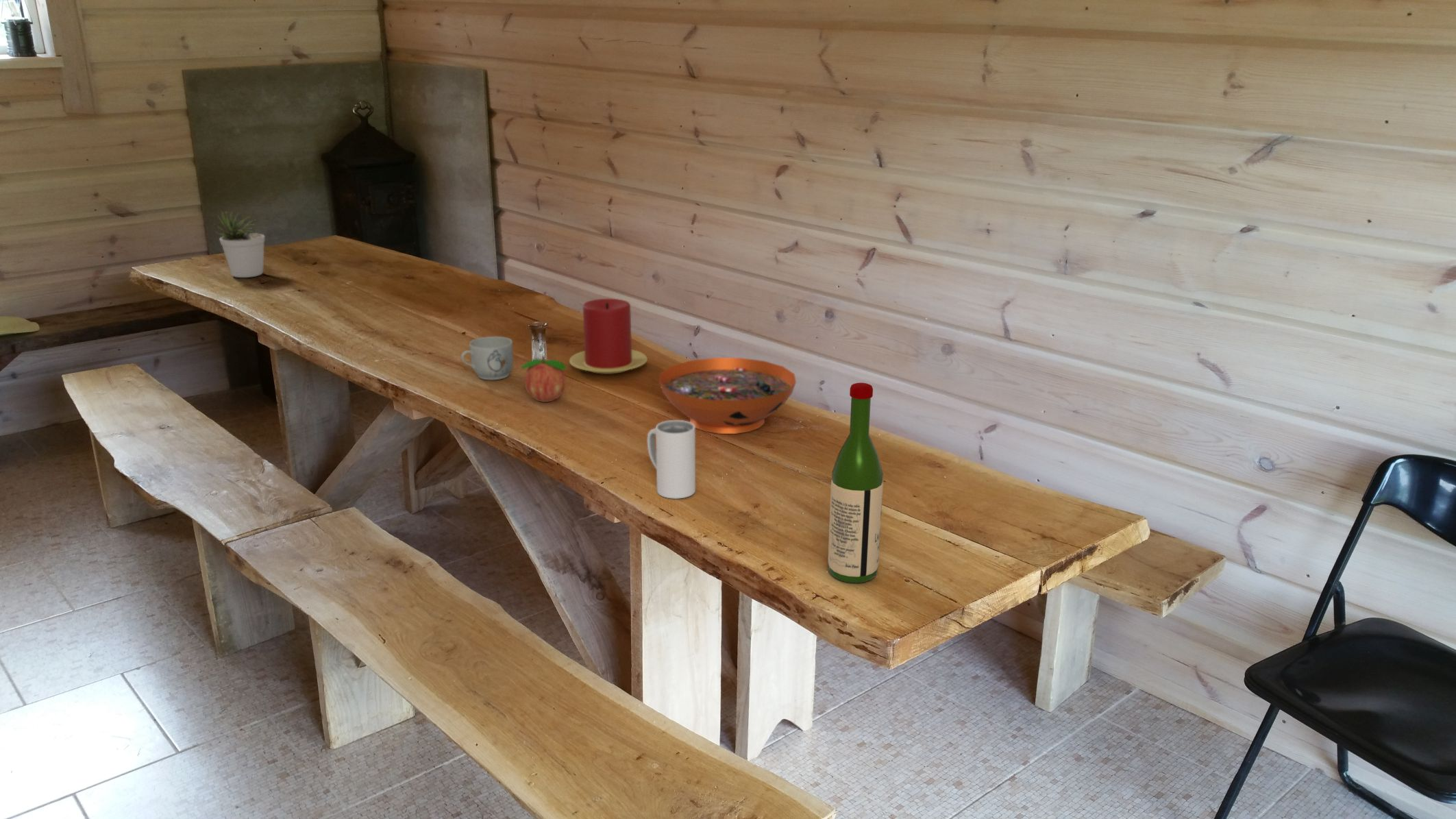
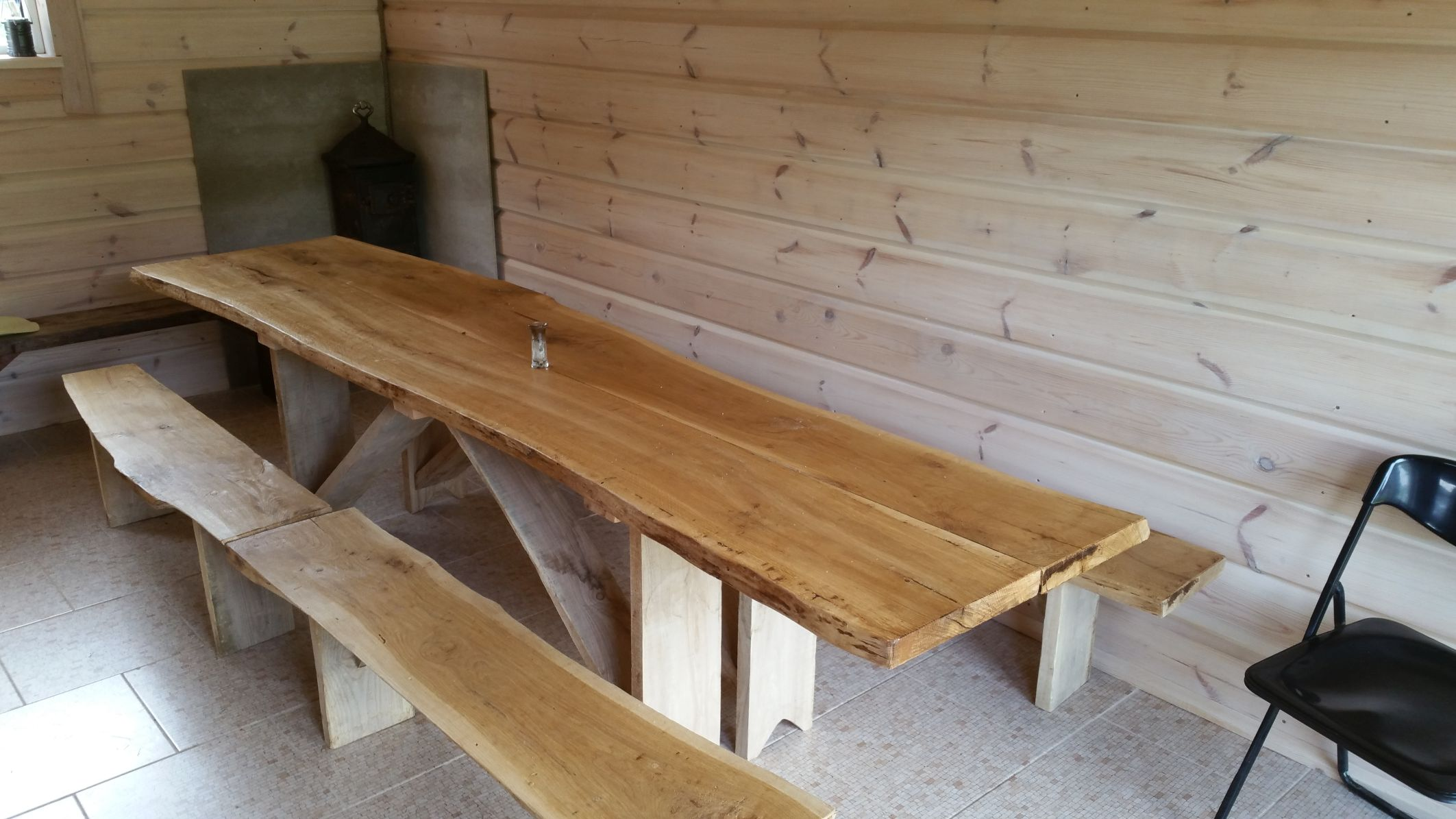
- mug (486, 360)
- candle (607, 335)
- decorative bowl (727, 399)
- potted plant (241, 242)
- mug (669, 456)
- wine bottle (856, 481)
- fruit (545, 377)
